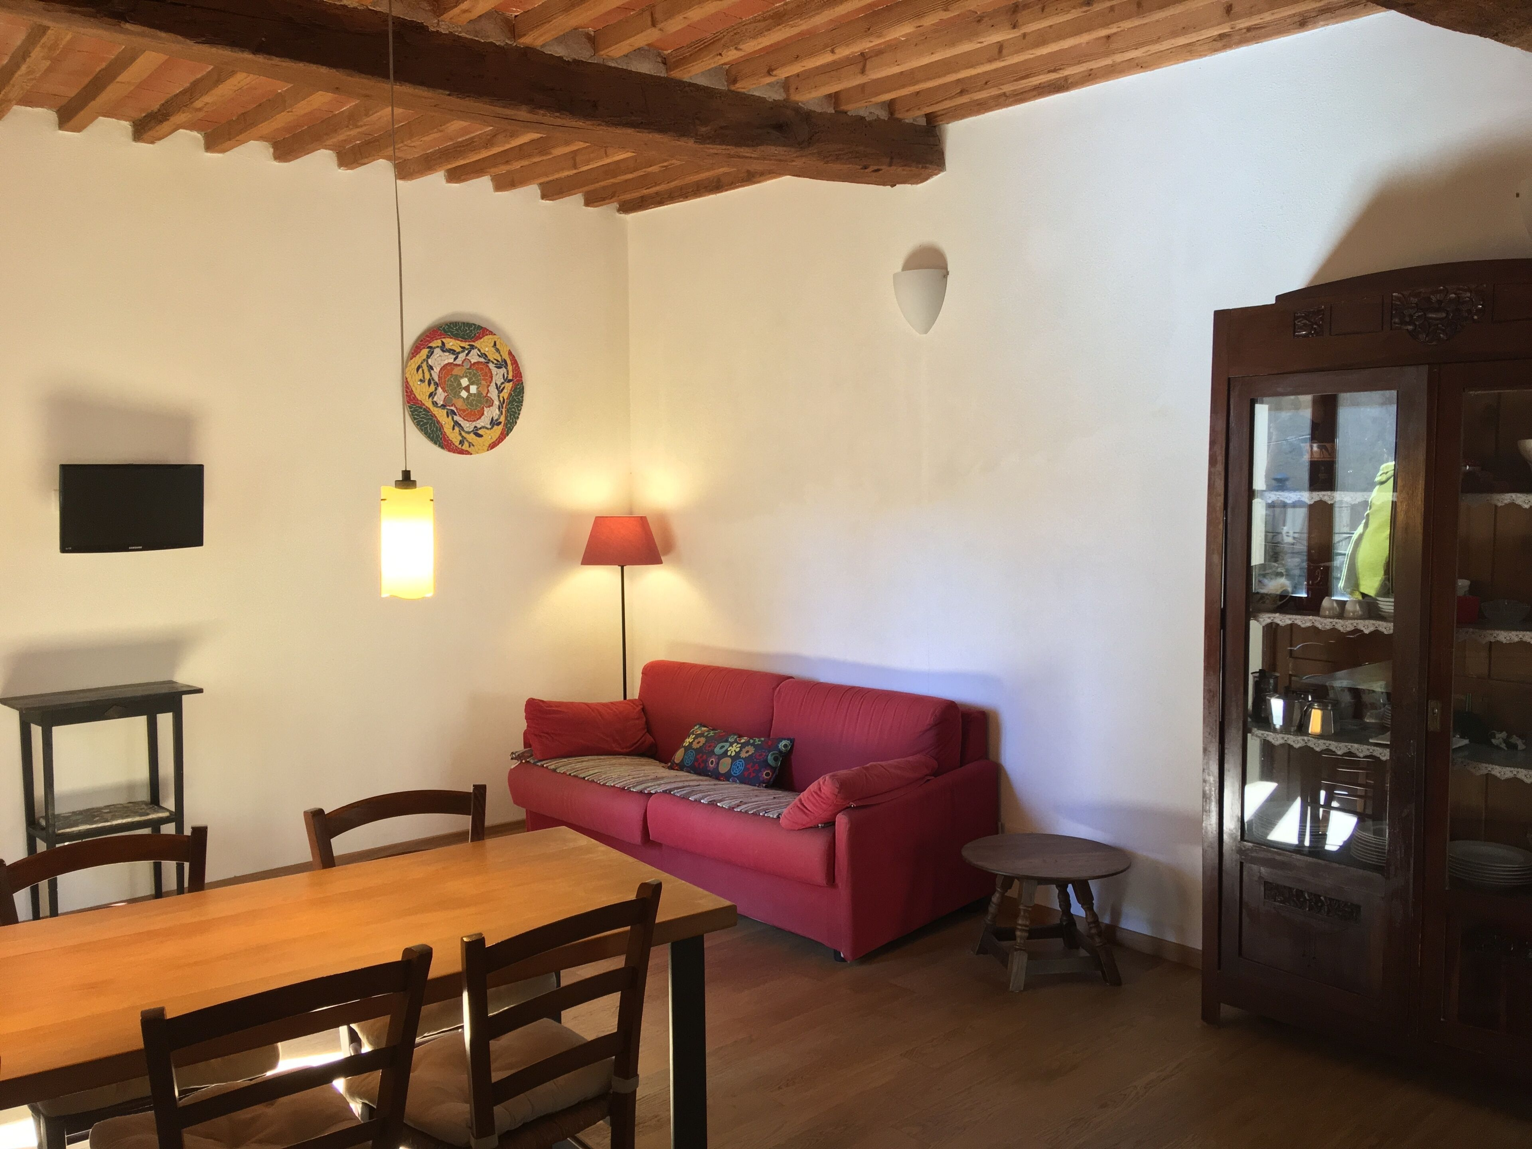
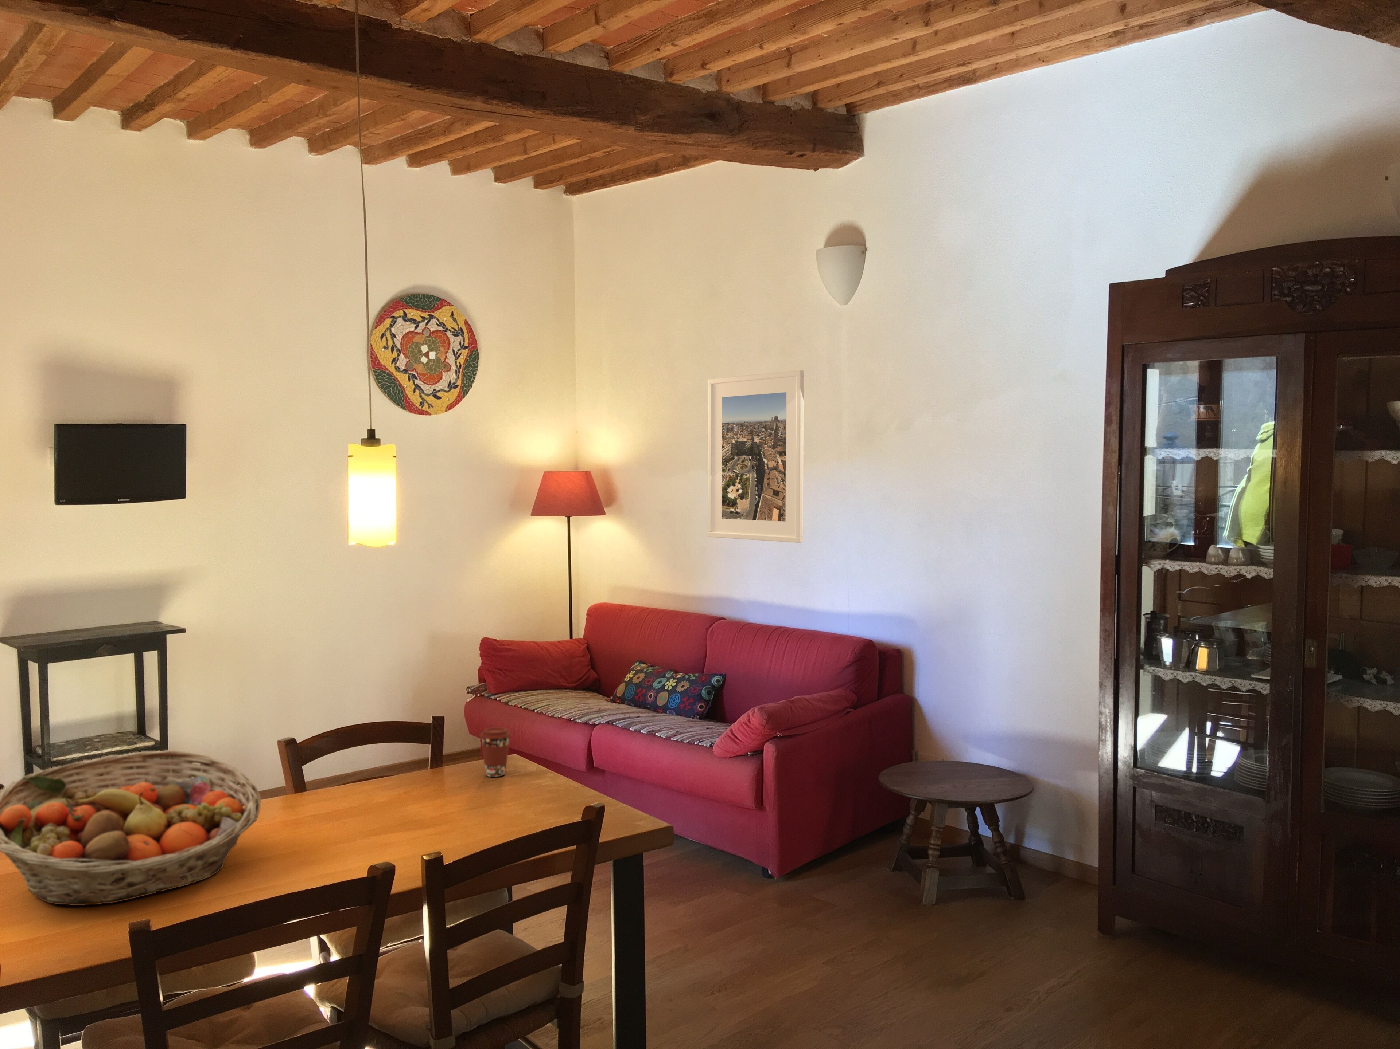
+ coffee cup (495, 751)
+ fruit basket (129, 823)
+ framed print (754, 457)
